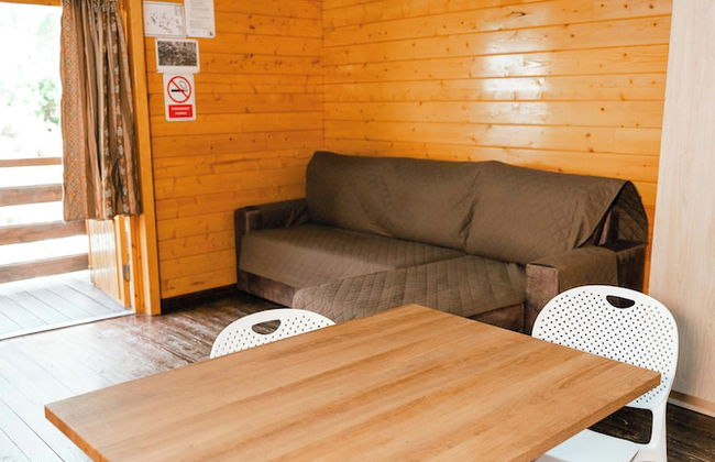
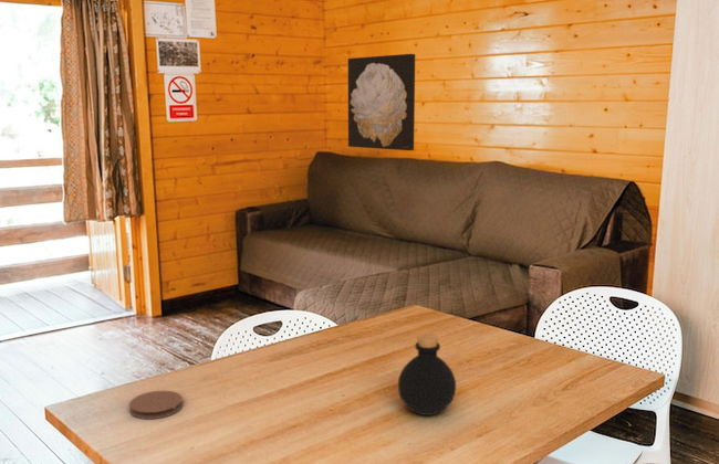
+ bottle (427, 373)
+ wall art (379, 103)
+ coaster (156, 403)
